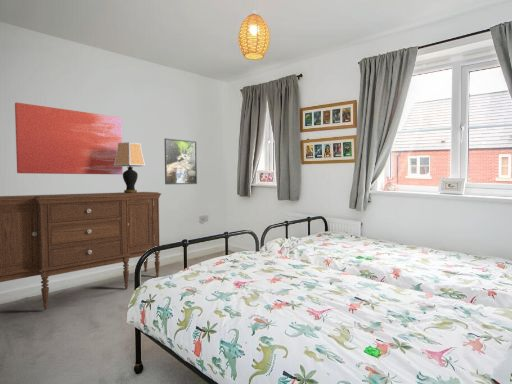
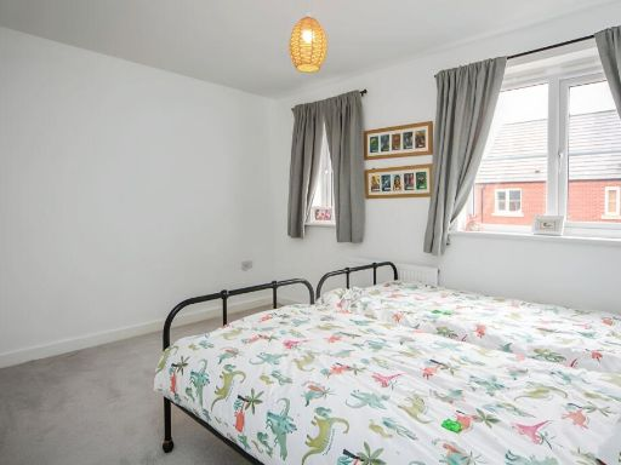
- sideboard (81, 244)
- table lamp (129, 168)
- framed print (181, 162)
- wall art (74, 142)
